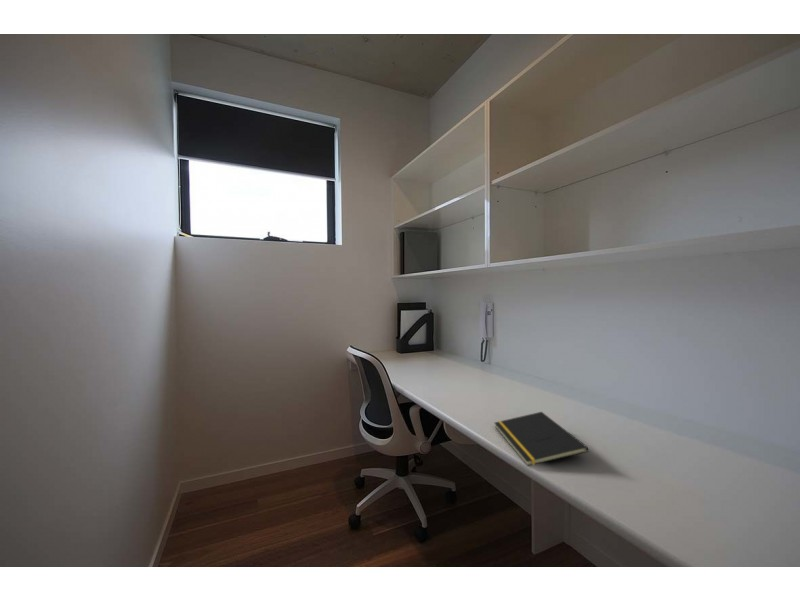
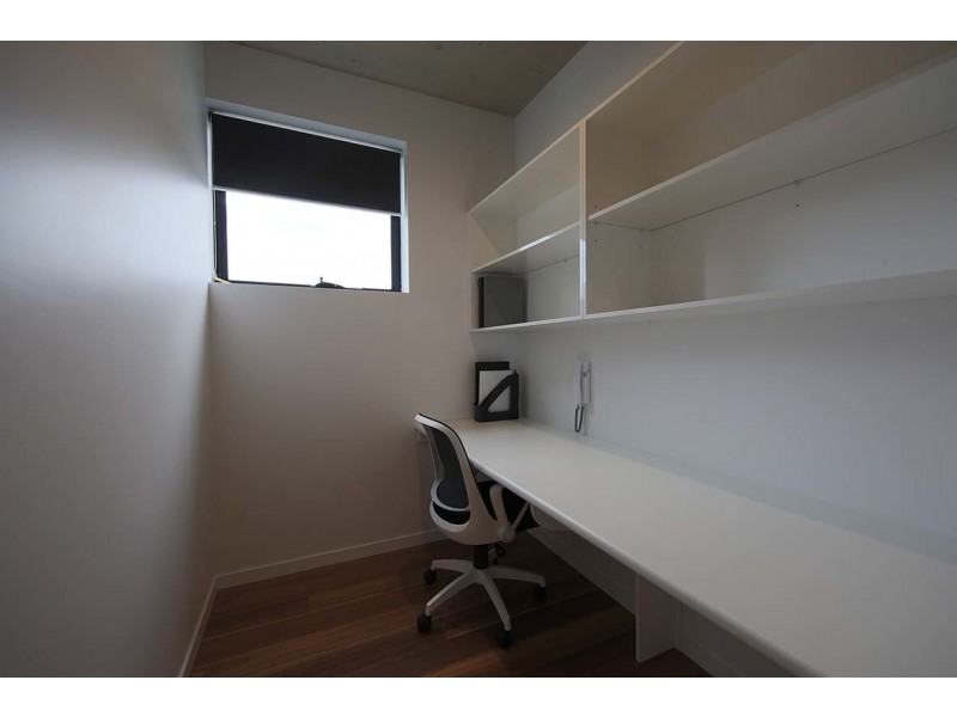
- notepad (535, 435)
